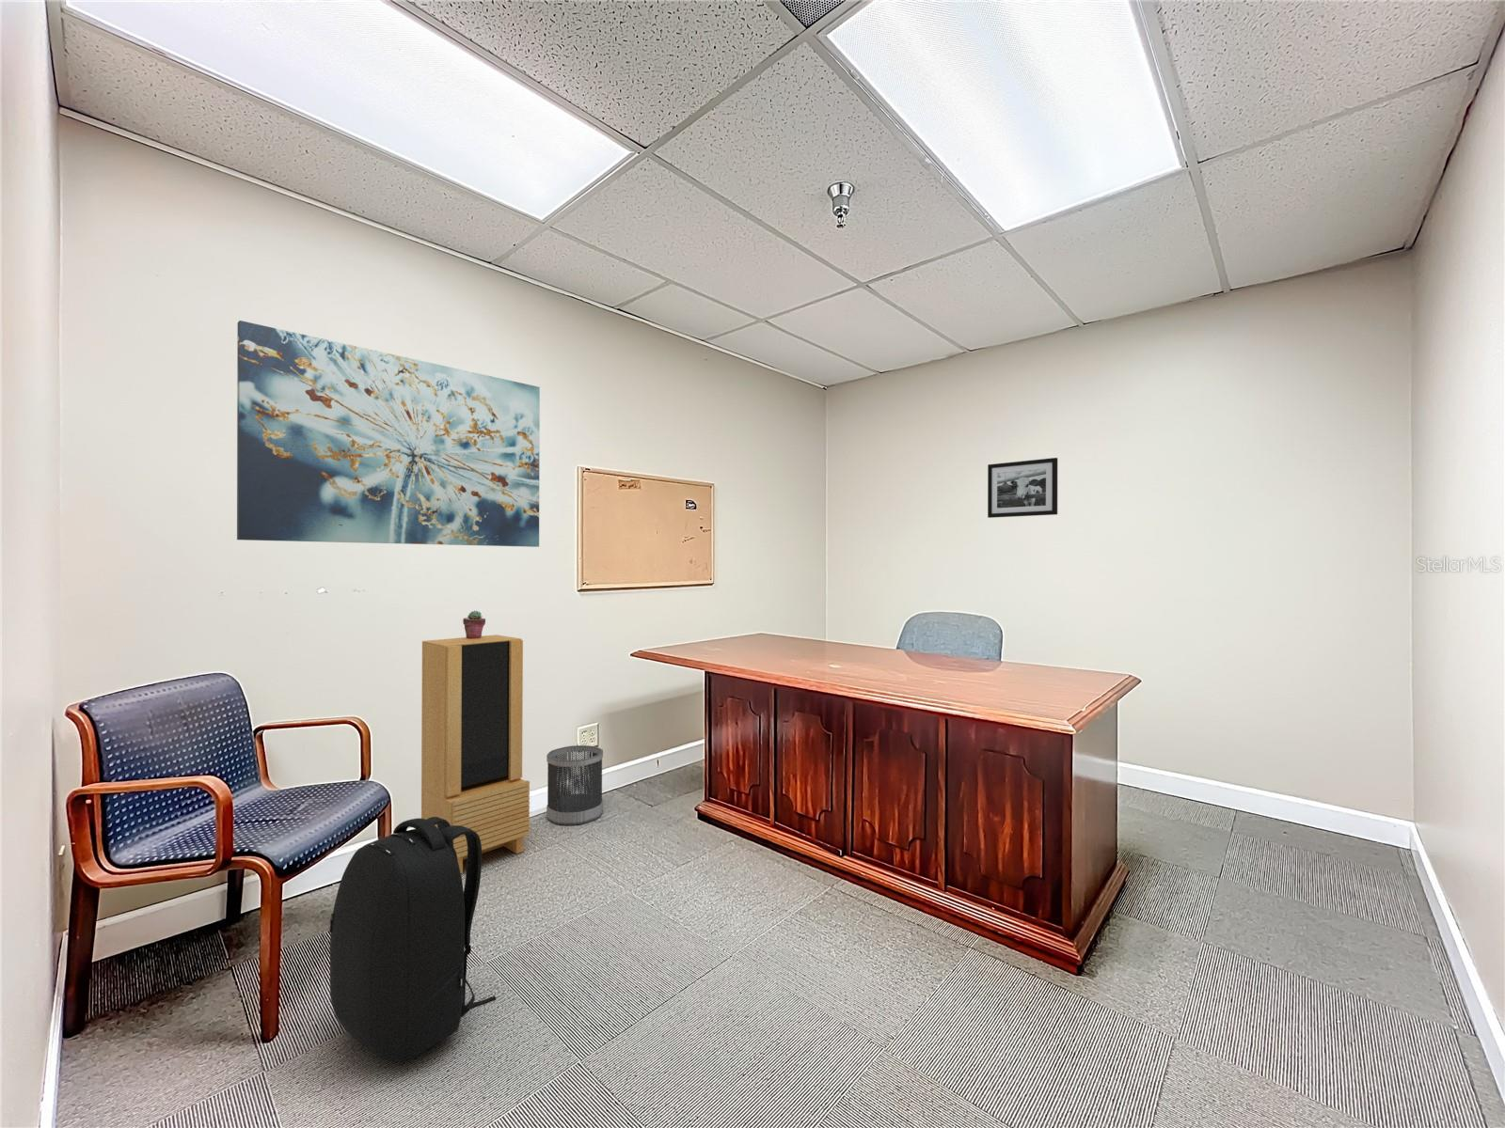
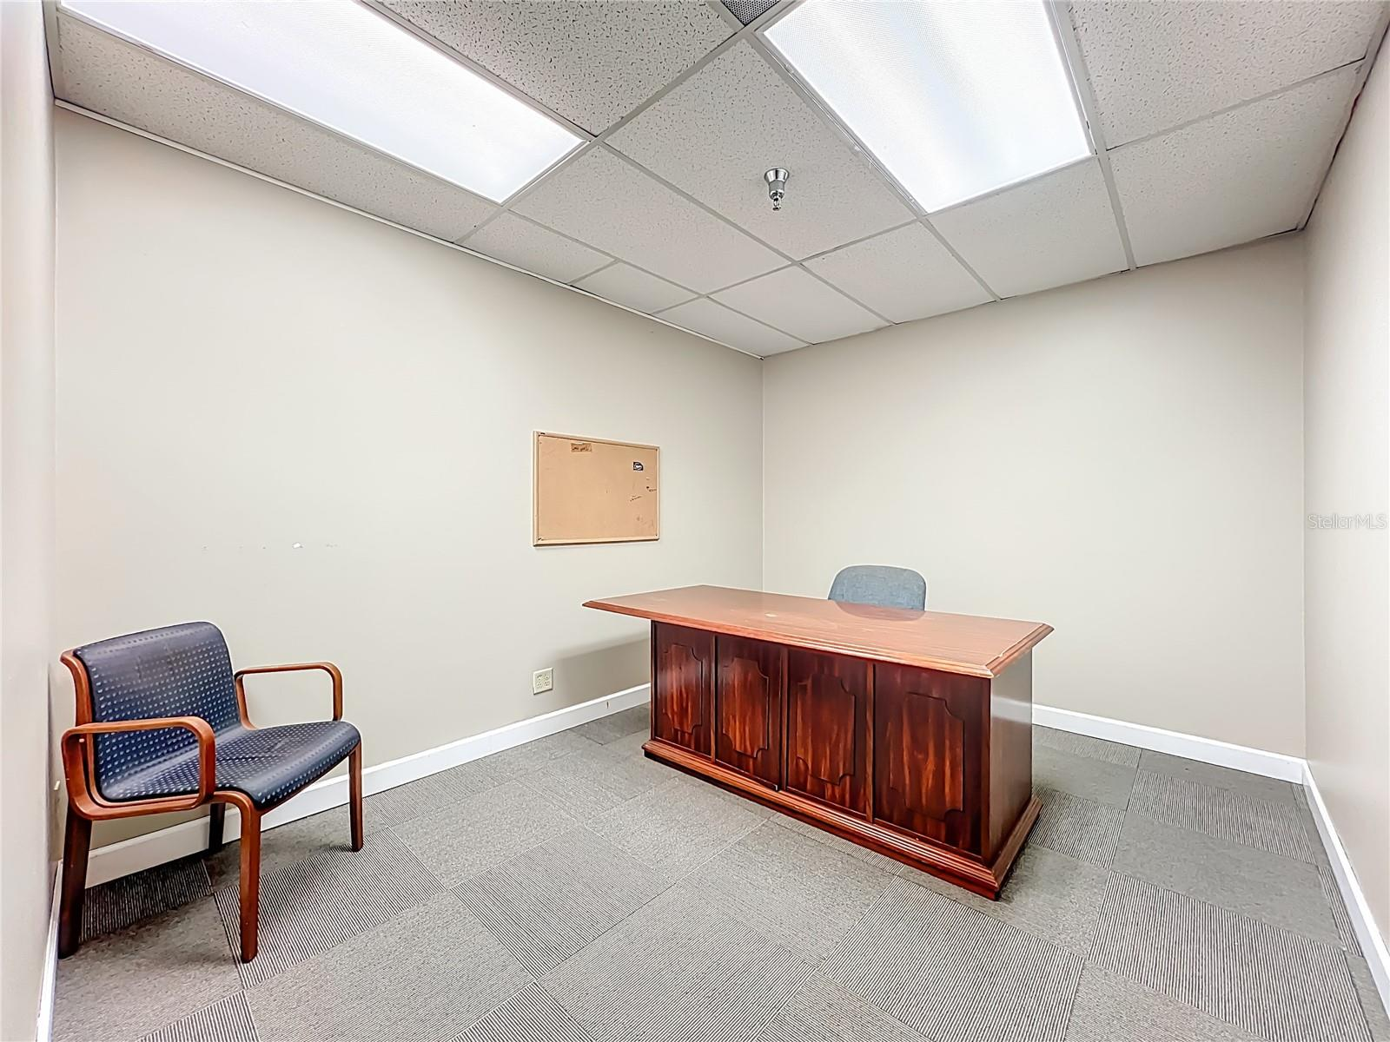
- storage cabinet (476, 748)
- potted succulent (474, 623)
- wall art (411, 451)
- picture frame (1022, 488)
- wastebasket (575, 783)
- backpack (417, 922)
